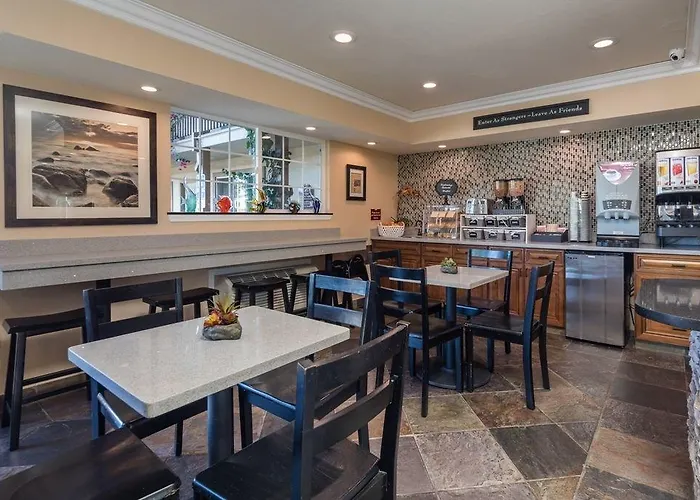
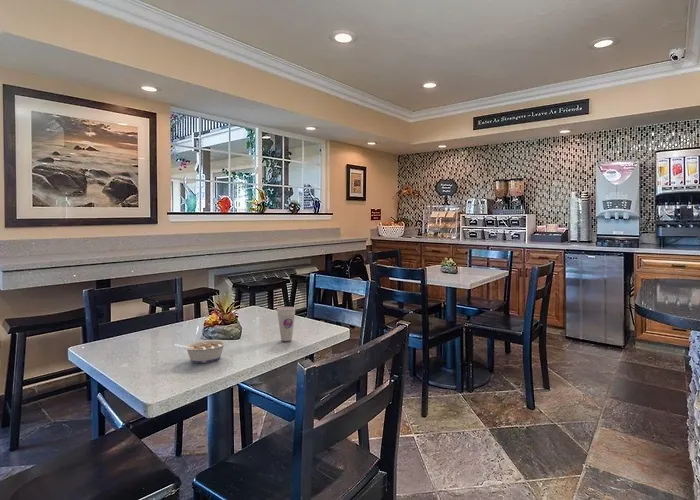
+ cup (286, 324)
+ legume (204, 350)
